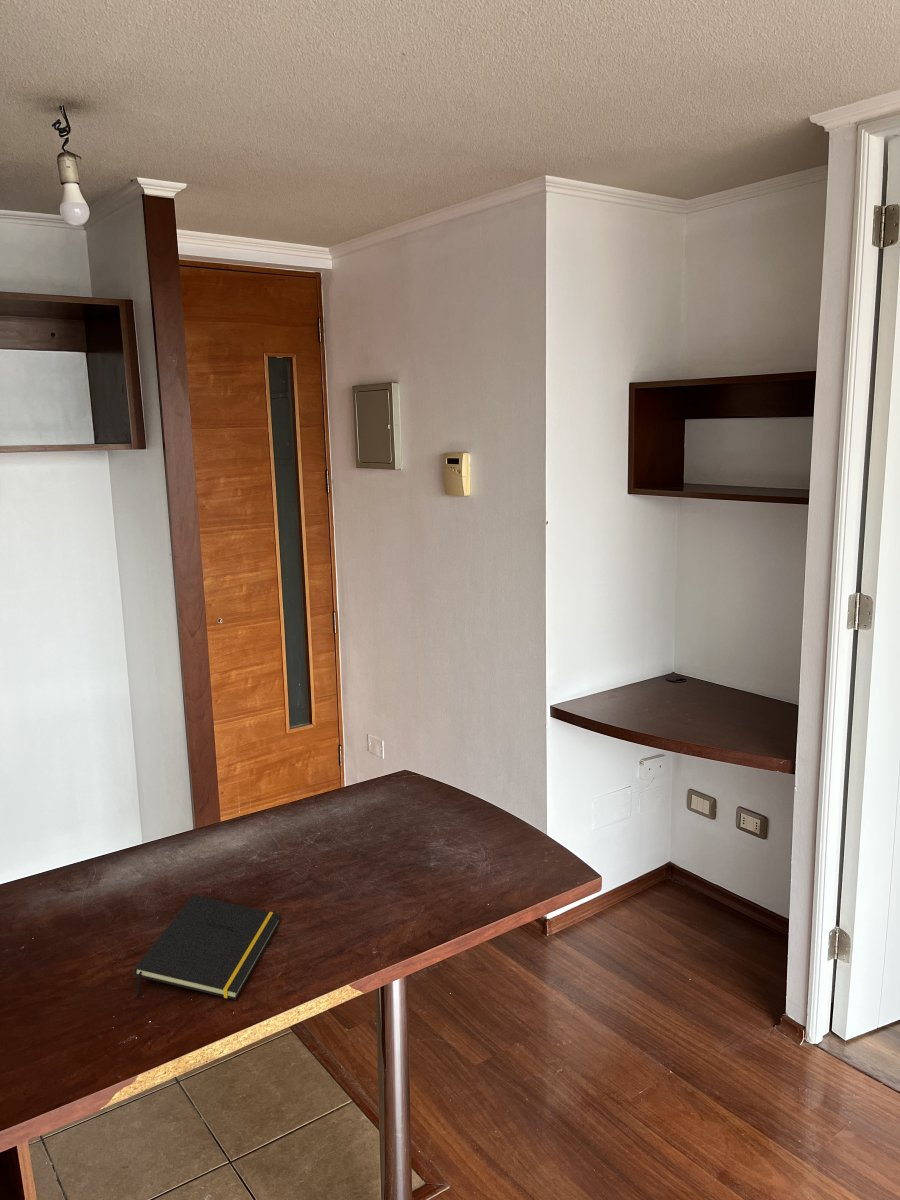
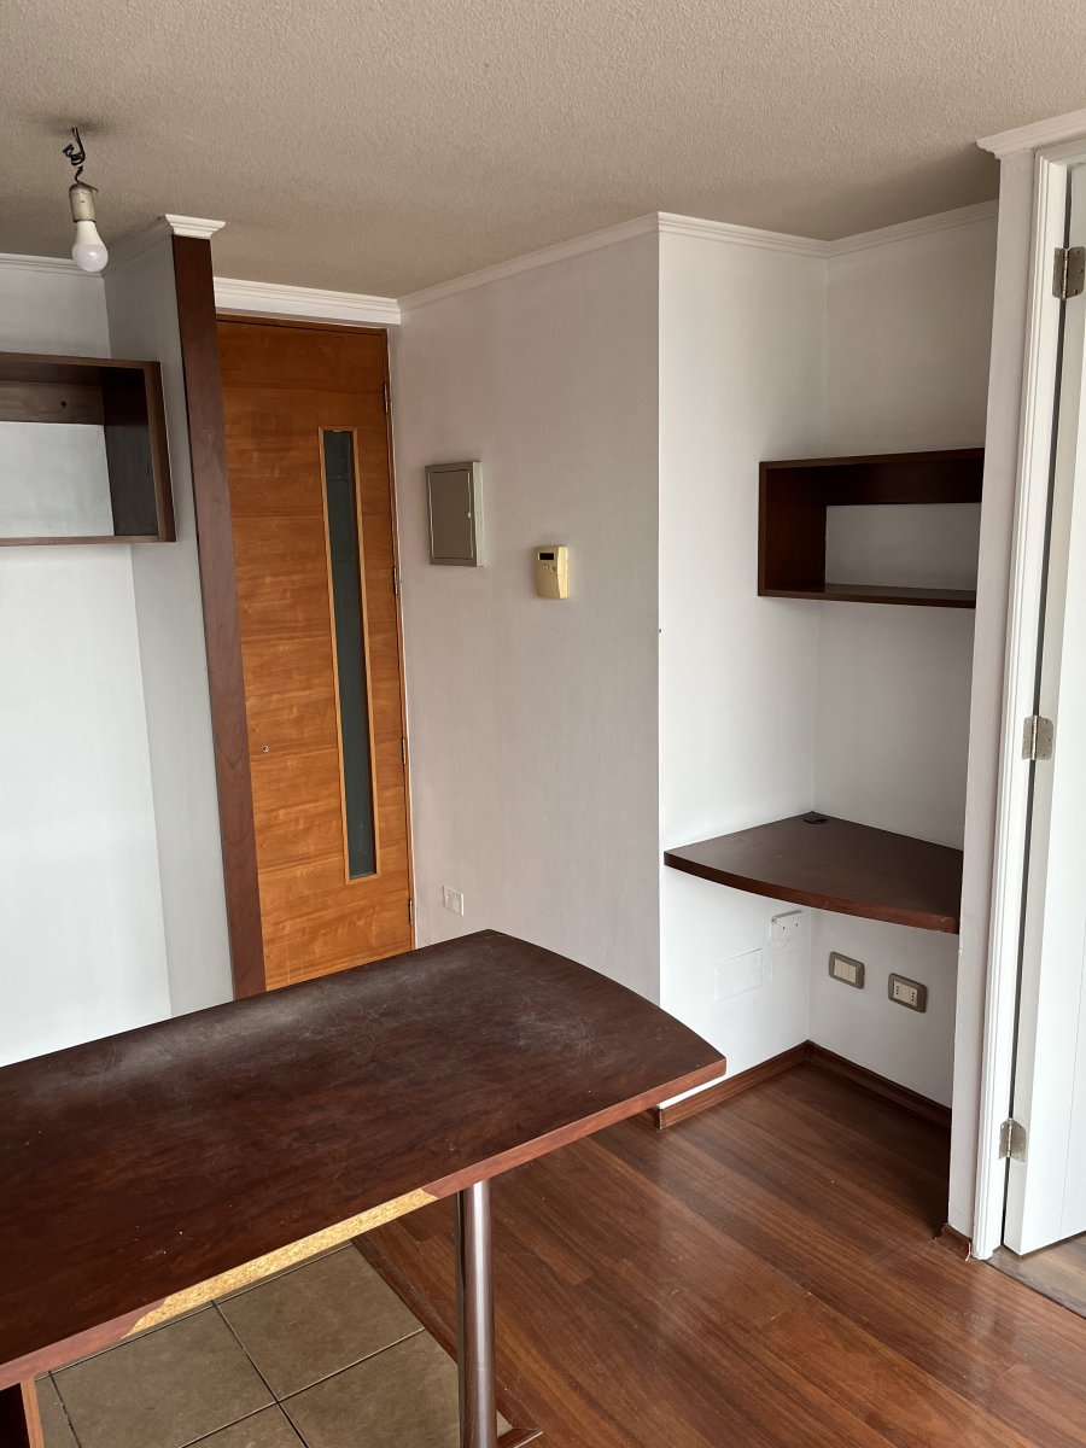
- notepad (212, 943)
